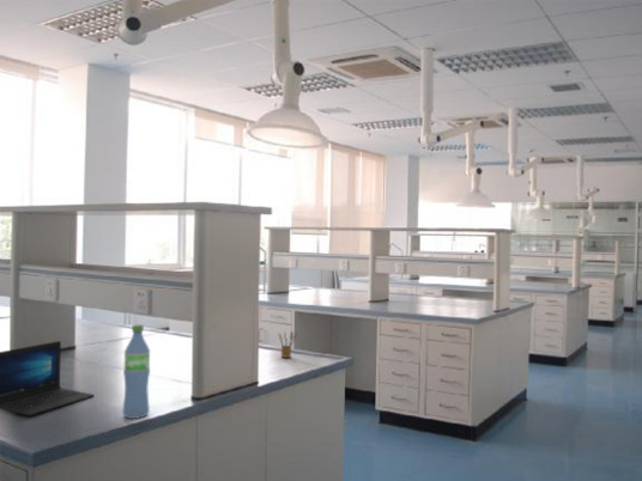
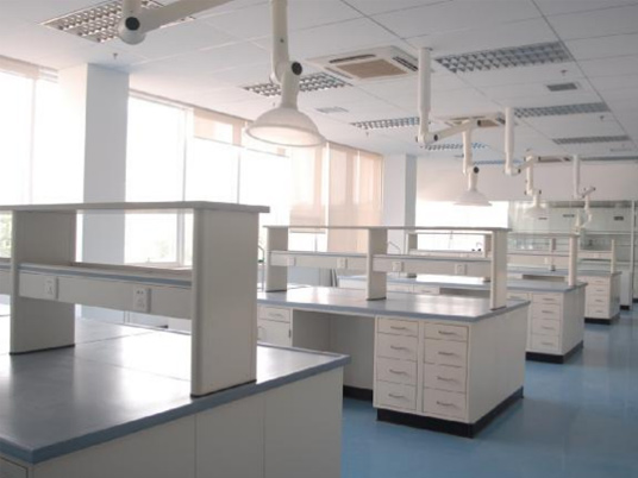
- laptop (44, 376)
- water bottle (137, 370)
- pencil box (286, 345)
